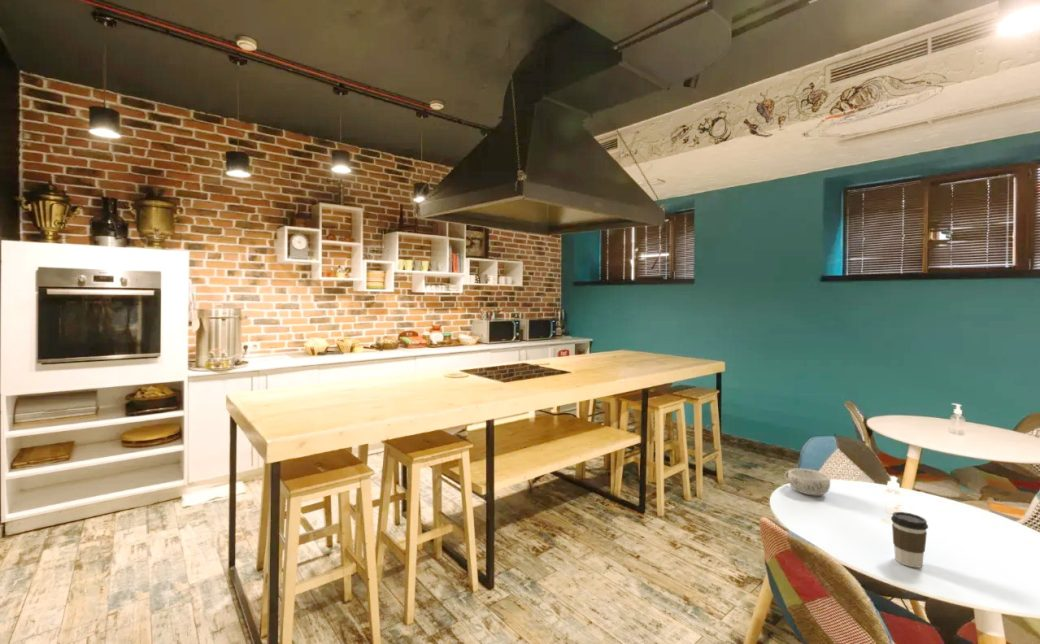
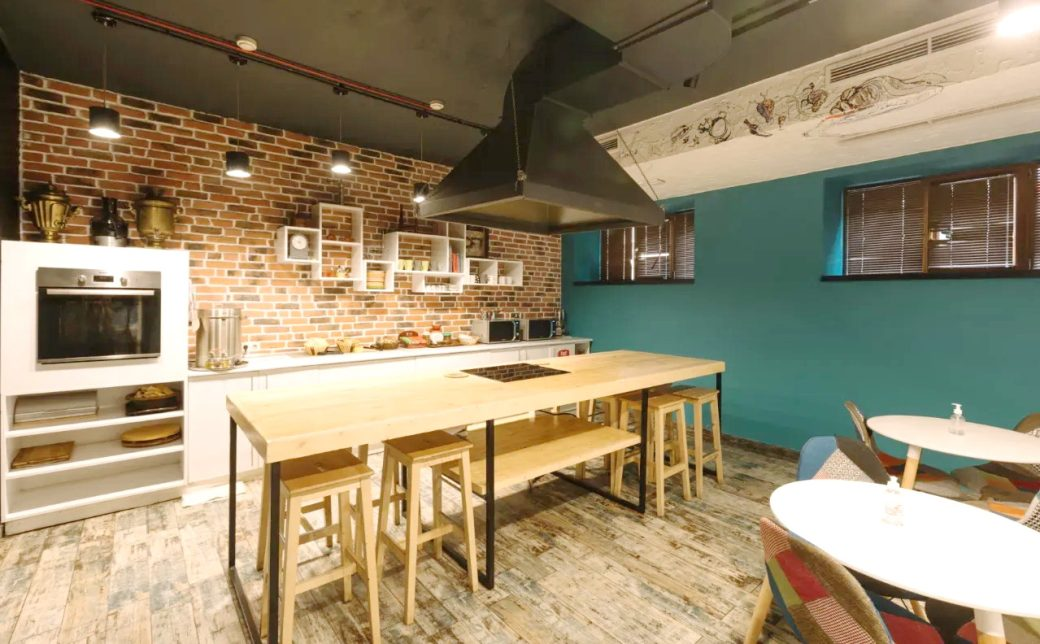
- decorative bowl (805, 482)
- coffee cup (908, 539)
